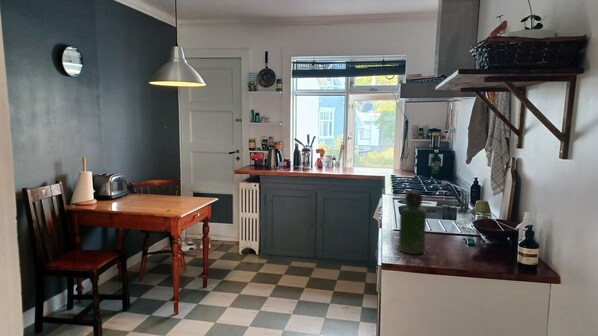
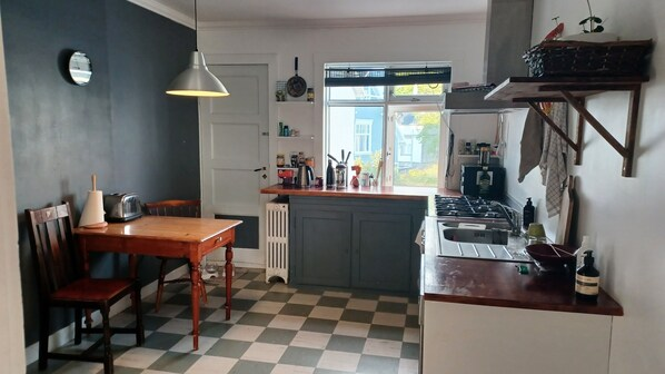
- bottle (412, 221)
